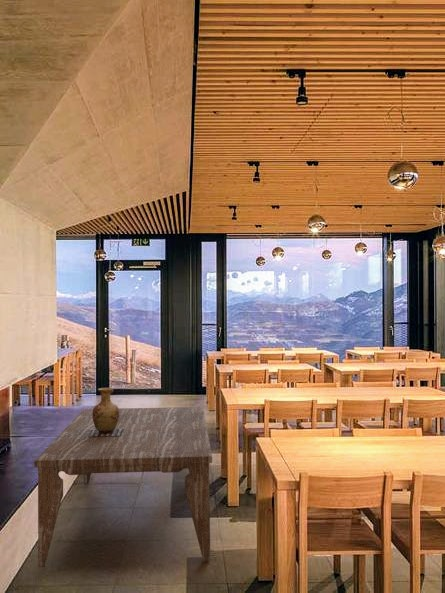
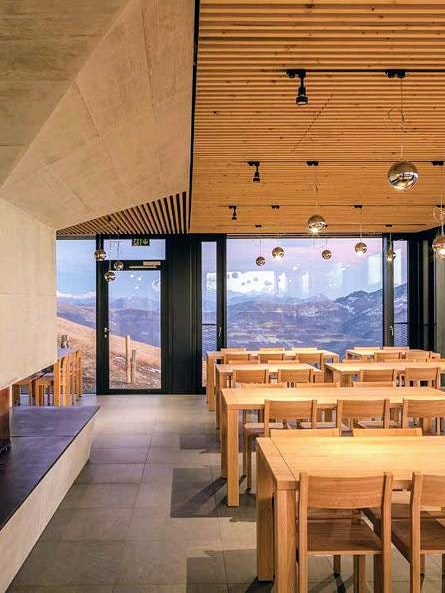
- vase (106, 410)
- dining table (135, 471)
